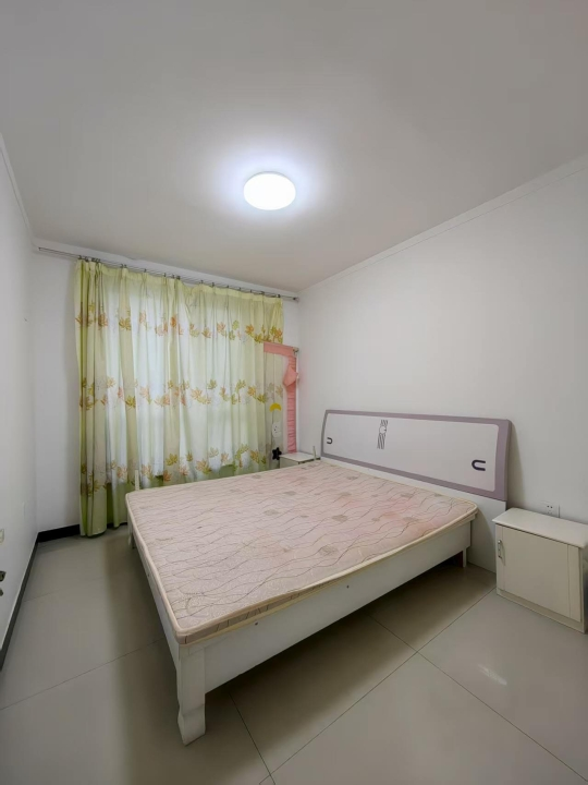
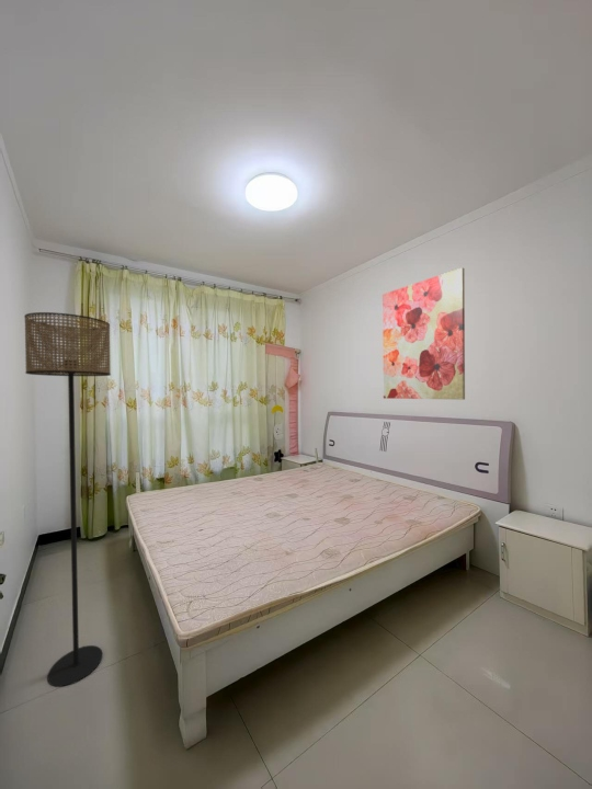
+ floor lamp (72, 494)
+ wall art (419, 341)
